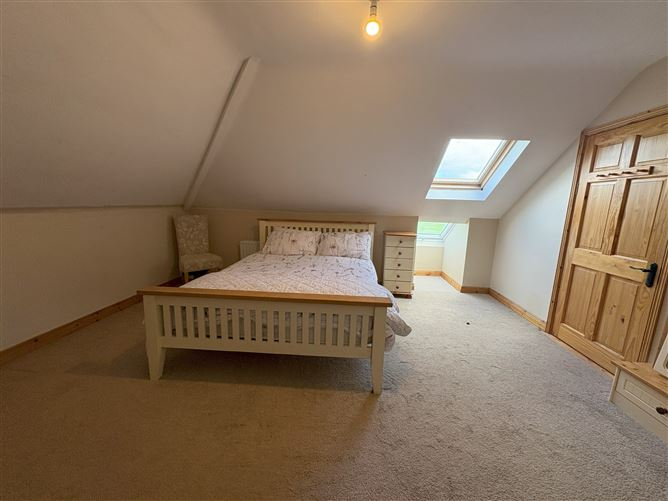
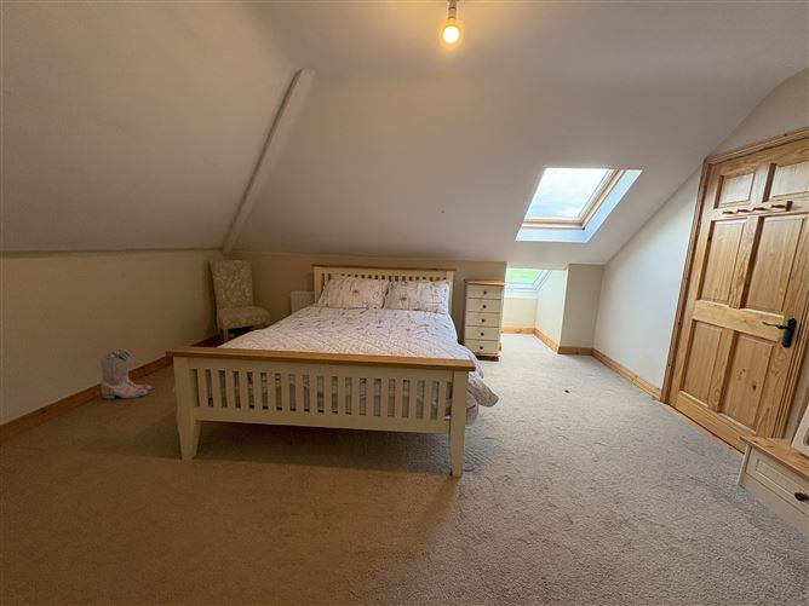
+ boots (126, 371)
